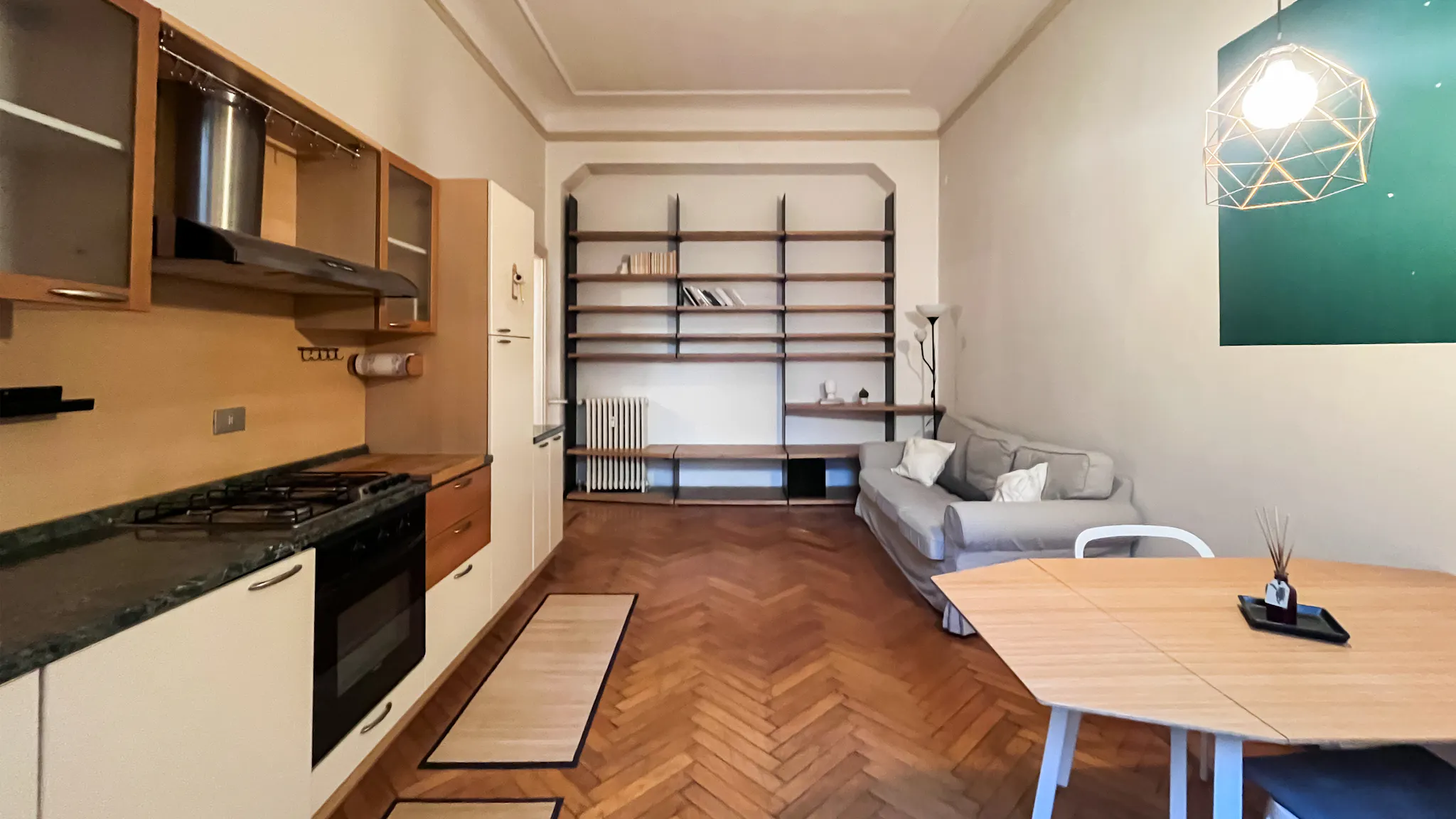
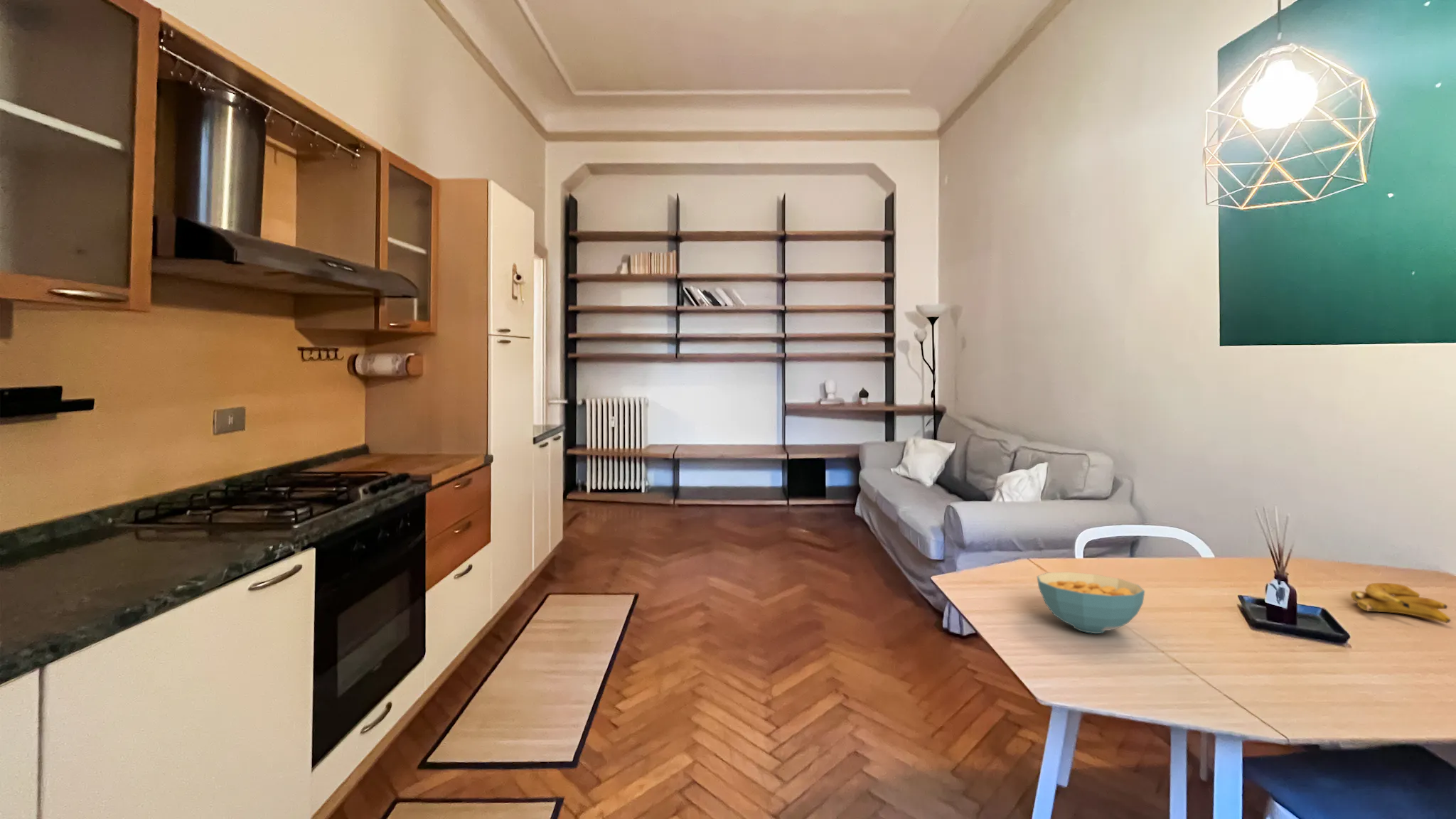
+ cereal bowl (1088, 606)
+ banana (1398, 601)
